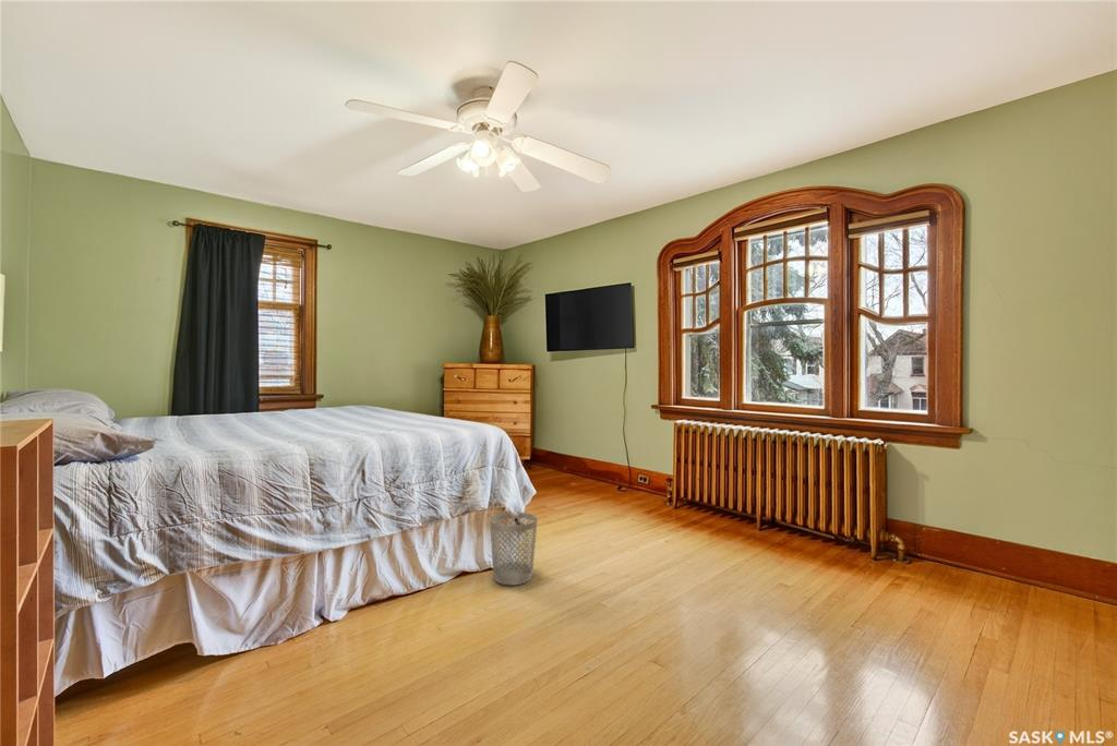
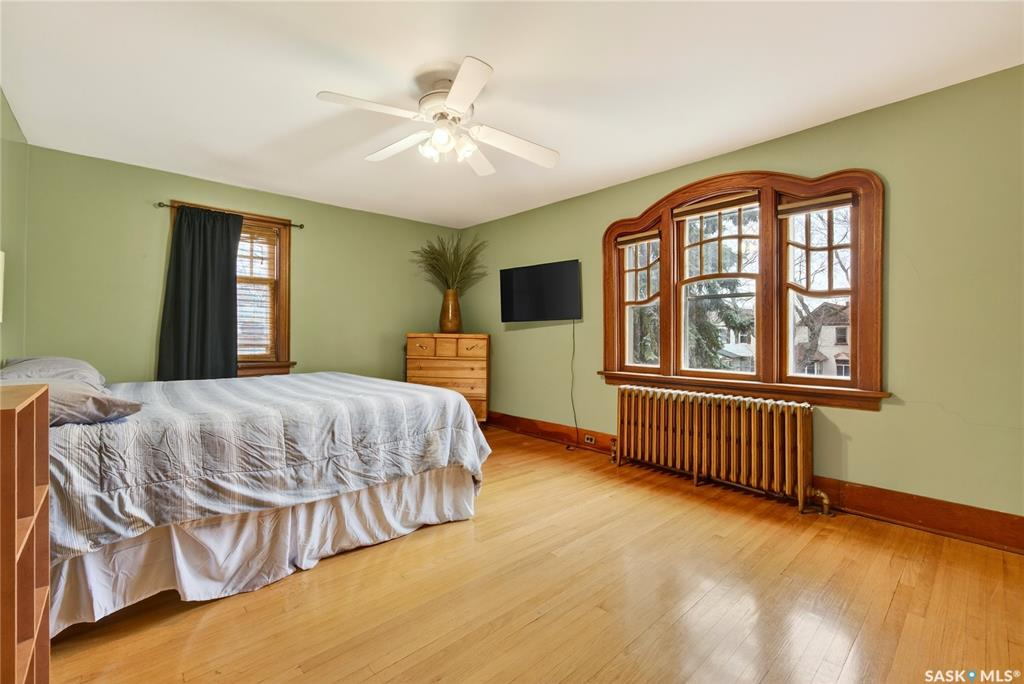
- wastebasket (513, 548)
